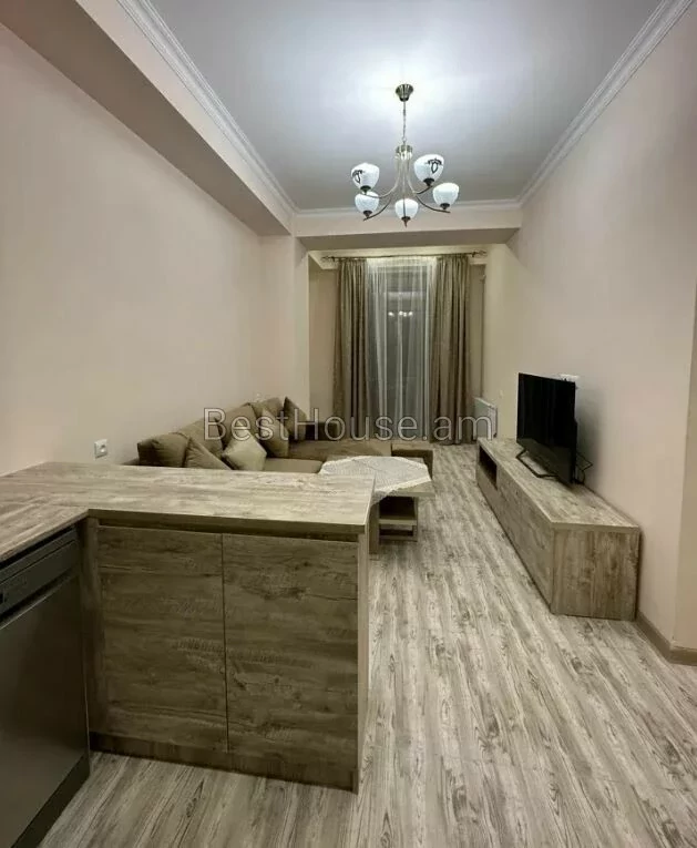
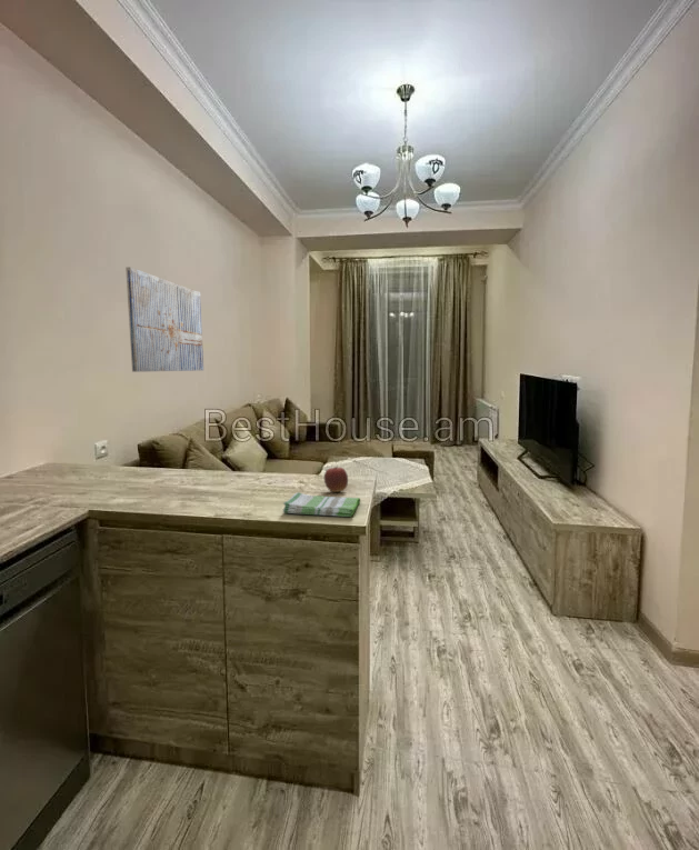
+ wall art (170, 327)
+ dish towel (322, 502)
+ apple (336, 478)
